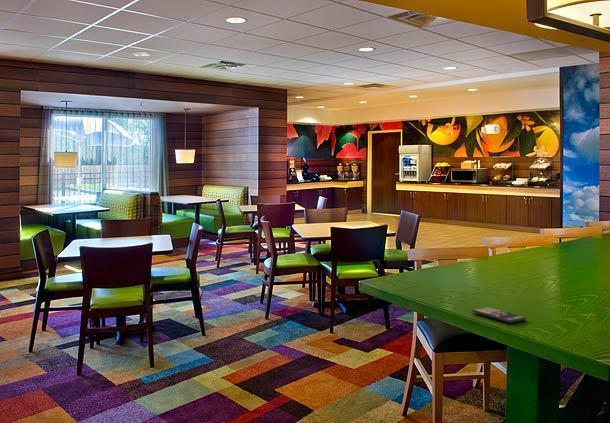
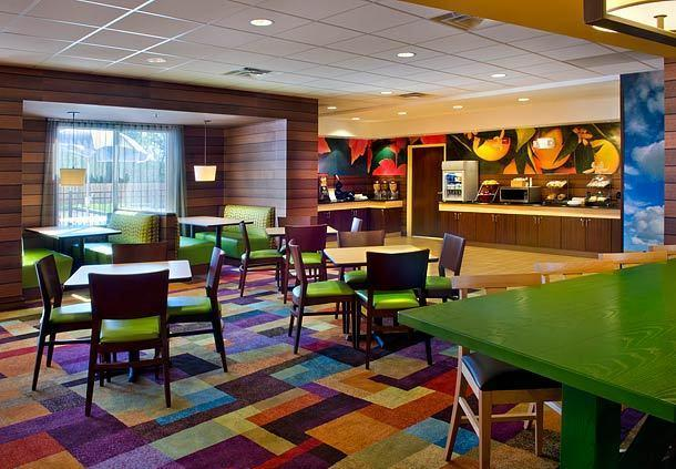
- smartphone (498, 314)
